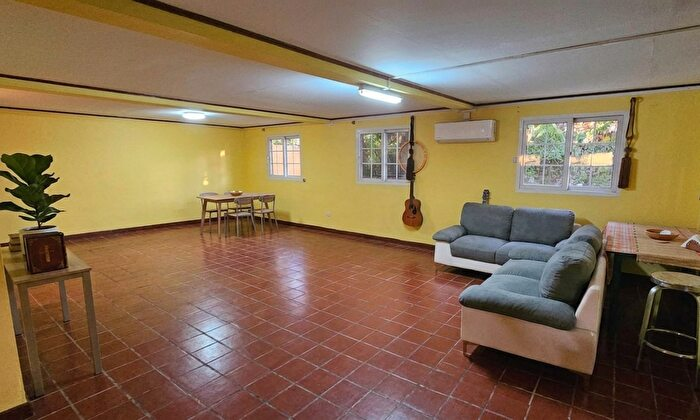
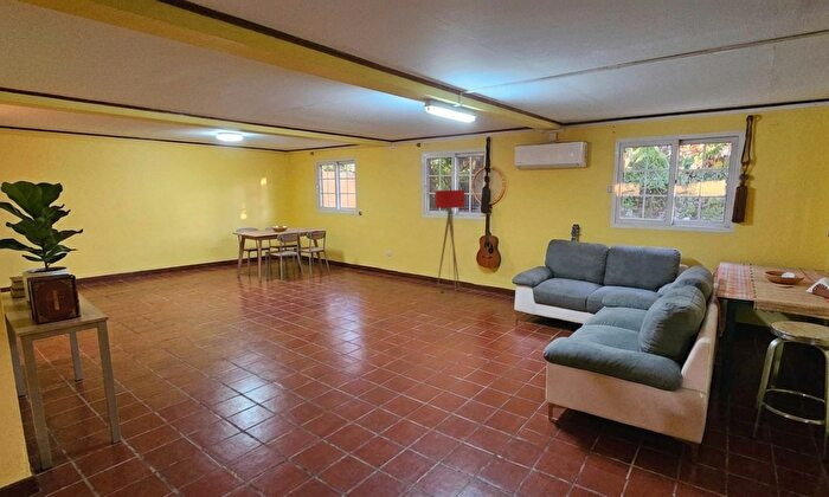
+ floor lamp (450, 245)
